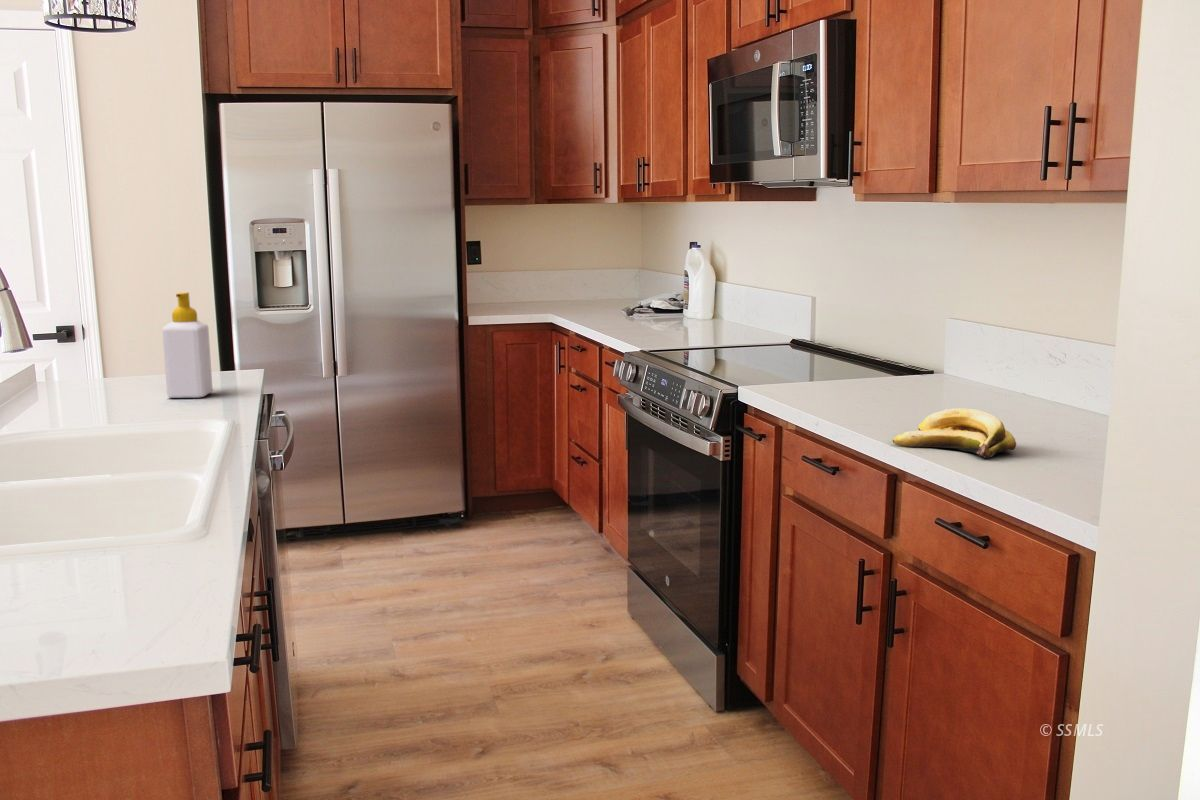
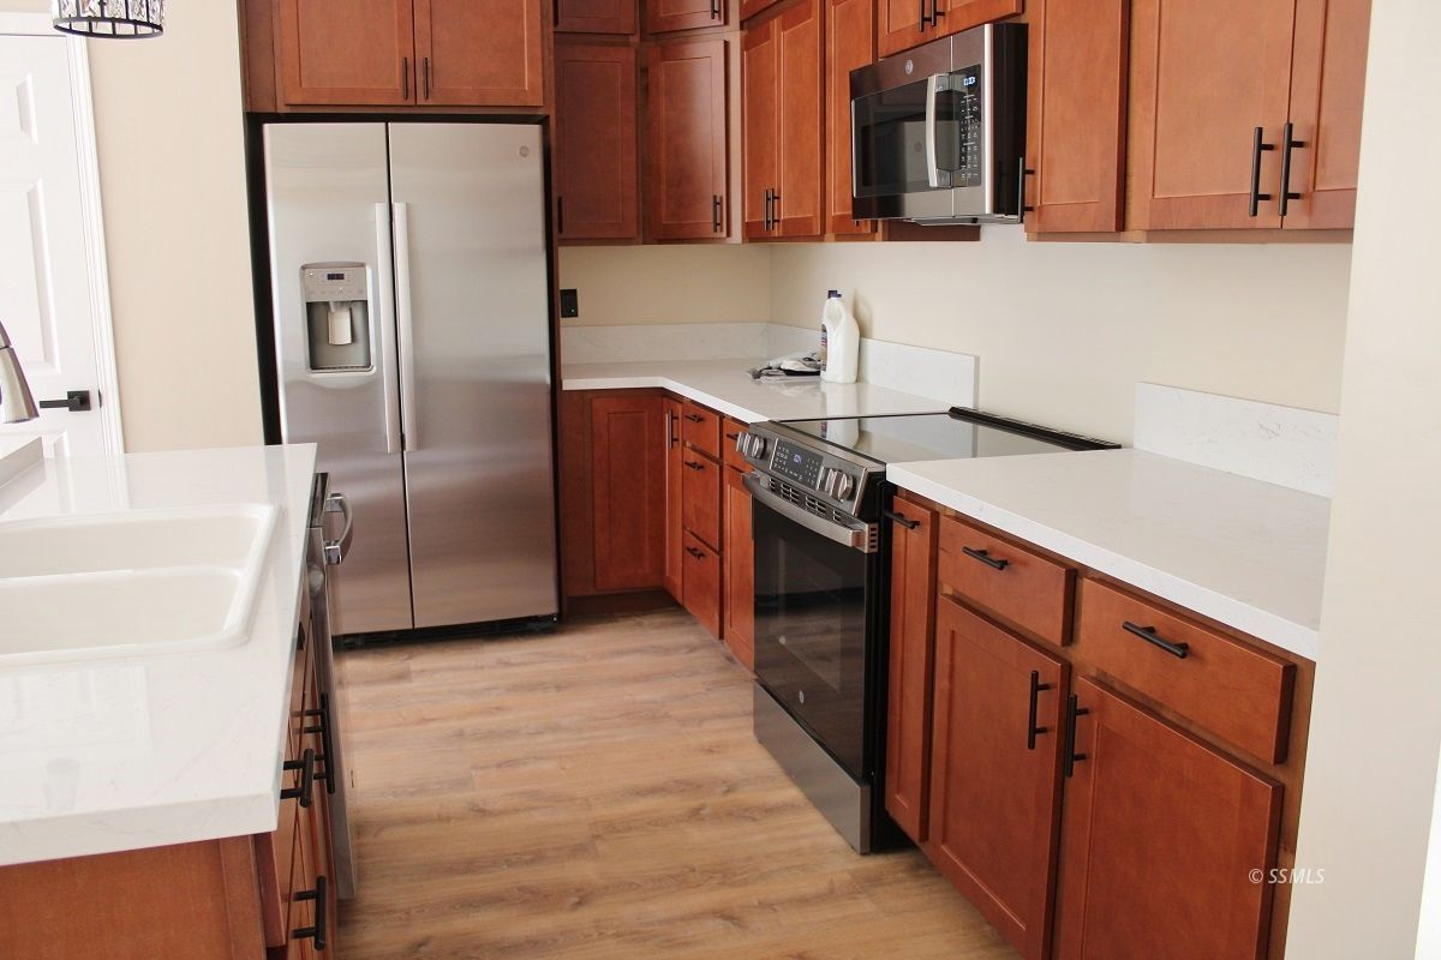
- banana (957, 431)
- soap bottle (186, 344)
